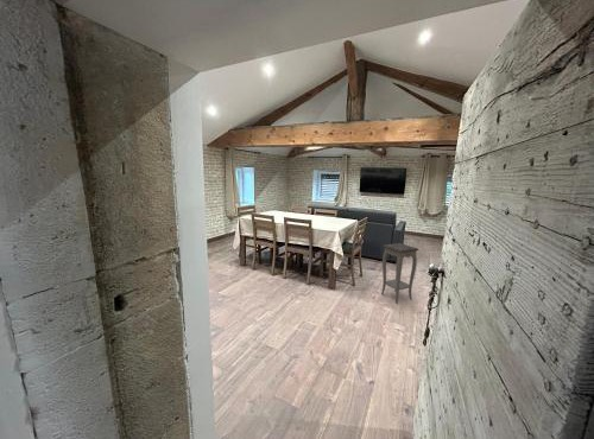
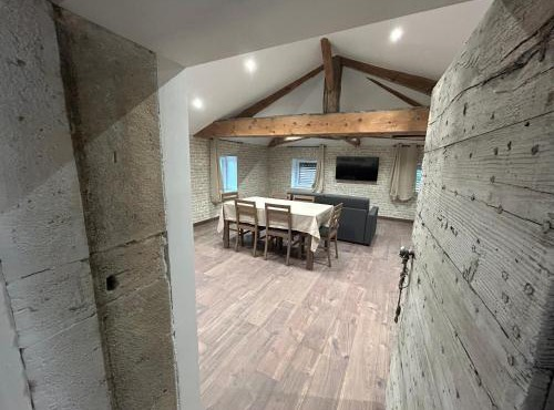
- accent table (398, 272)
